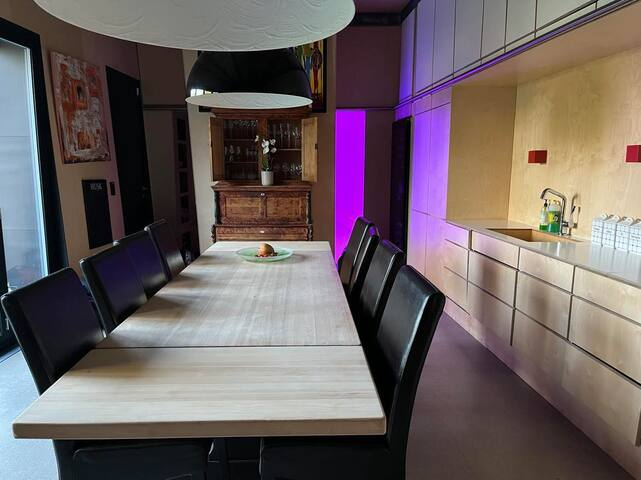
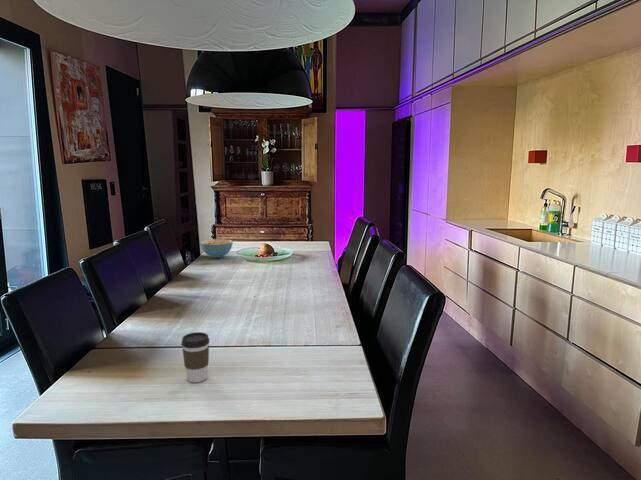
+ coffee cup (196, 357)
+ cereal bowl (217, 249)
